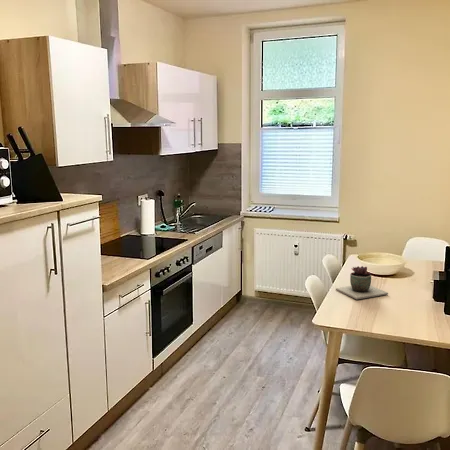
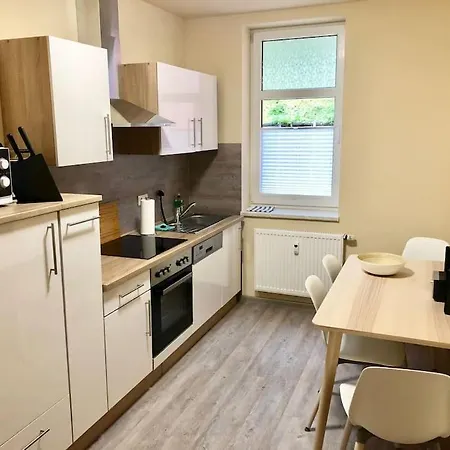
- succulent plant (362, 279)
